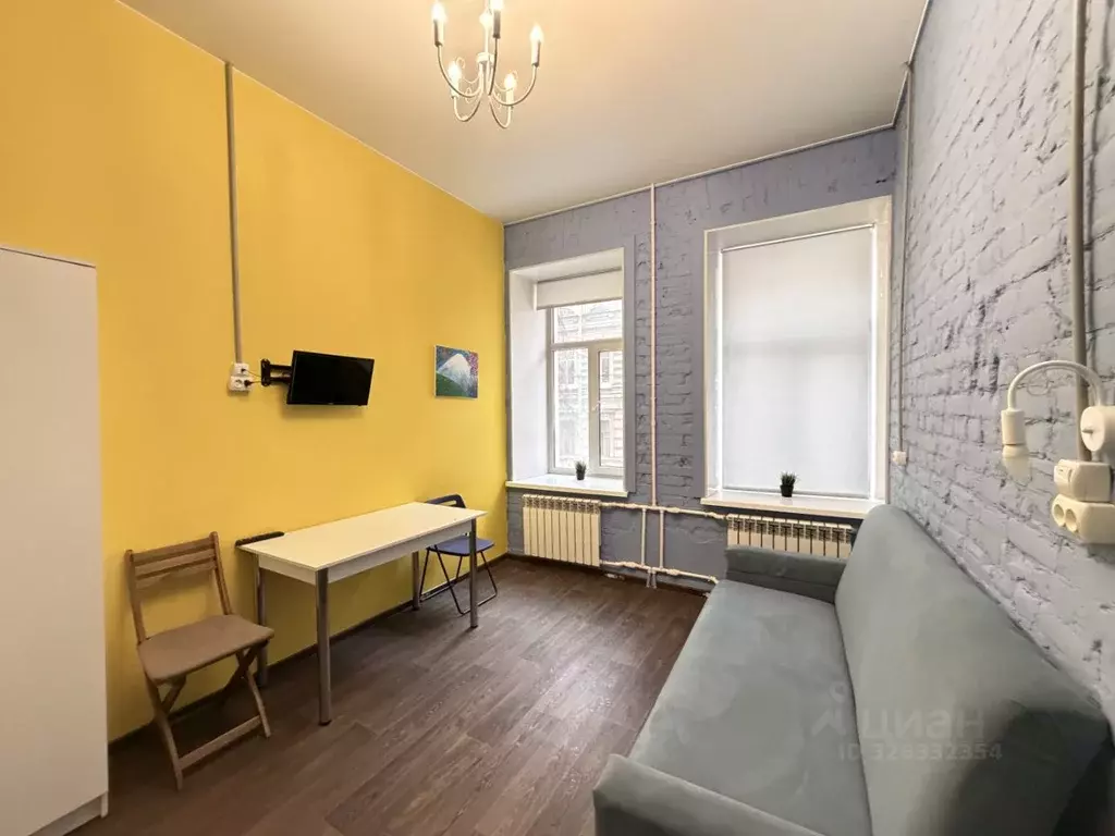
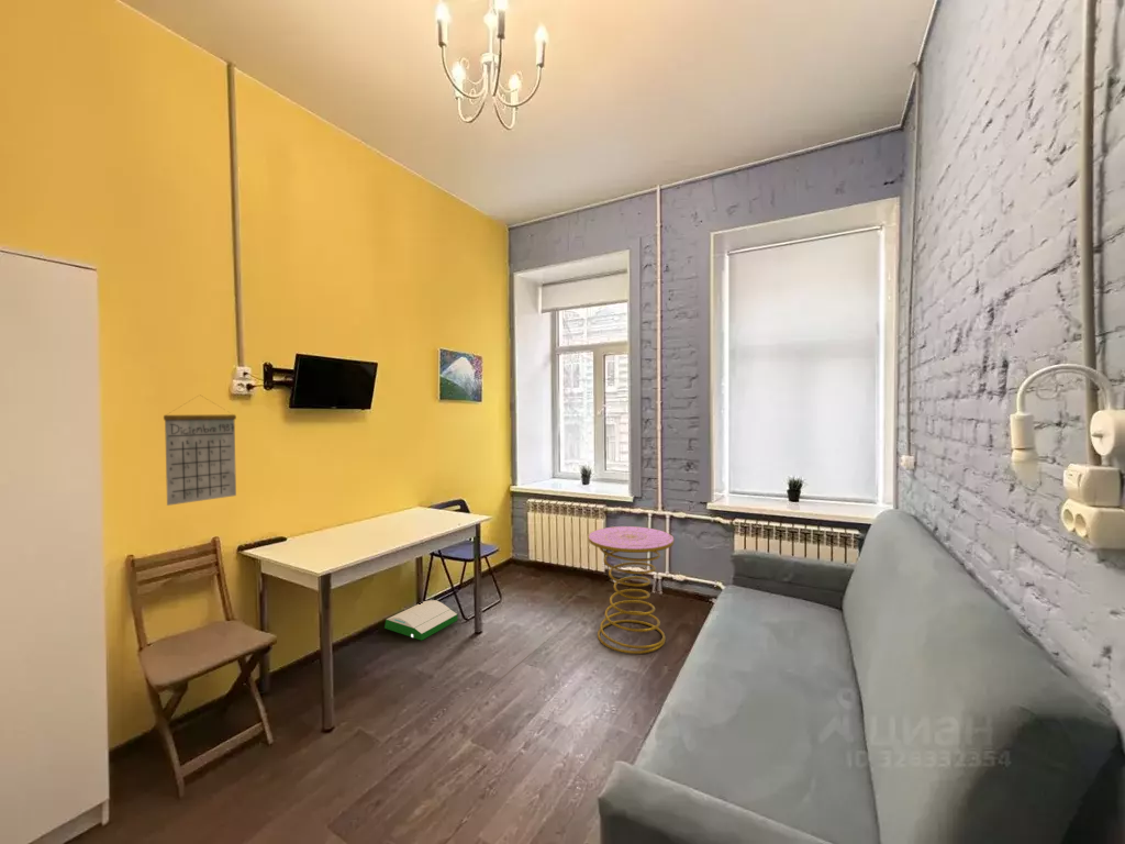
+ calendar (202, 447)
+ side table (631, 585)
+ shoe box (421, 617)
